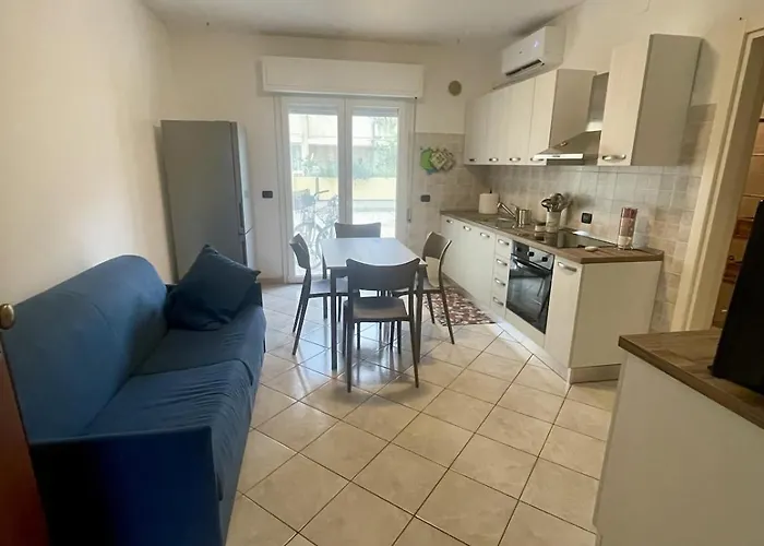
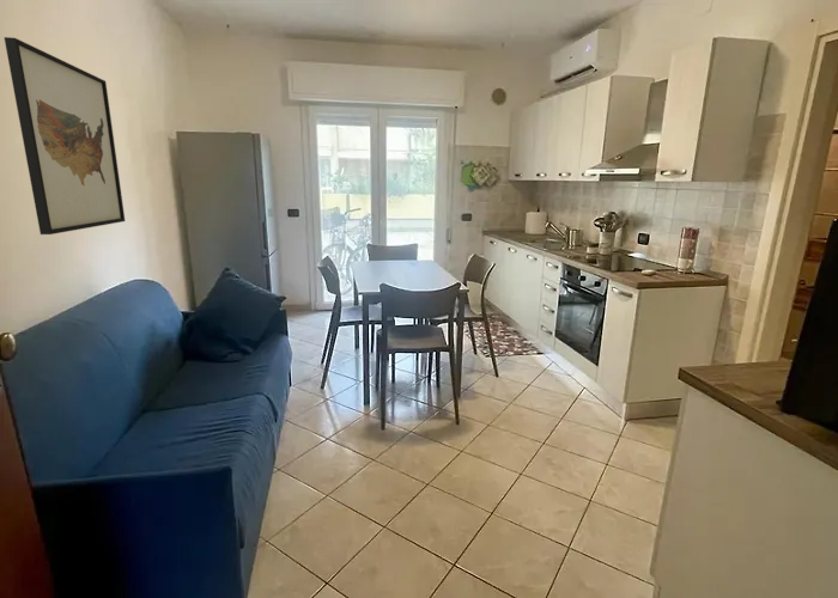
+ wall art (77, 147)
